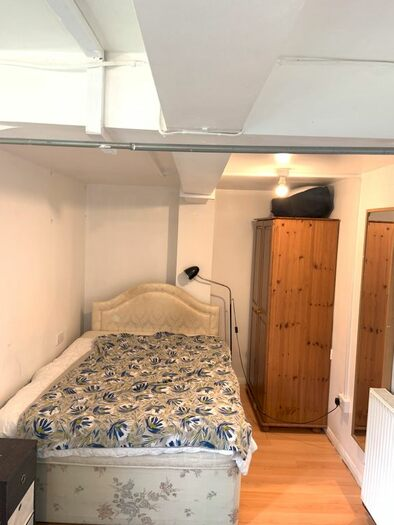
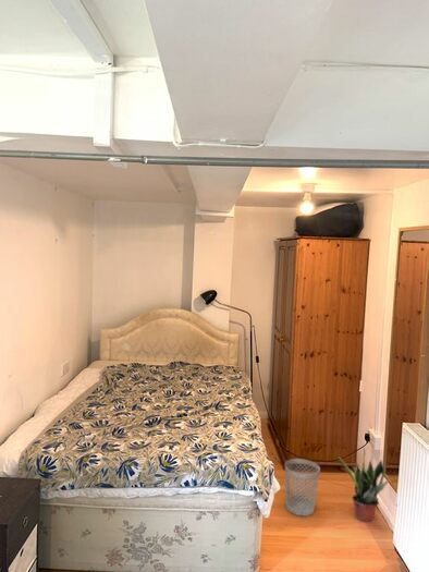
+ wastebasket (301, 487)
+ potted plant (363, 484)
